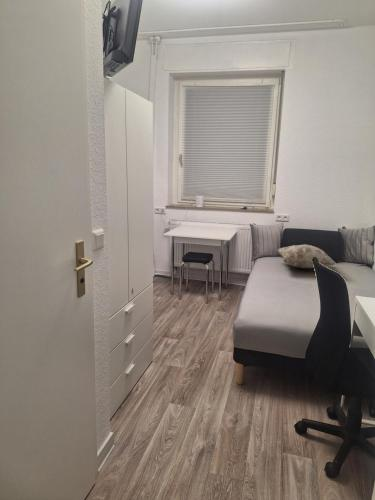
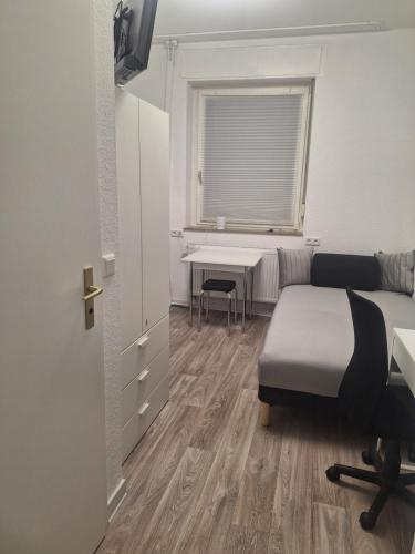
- decorative pillow (304, 256)
